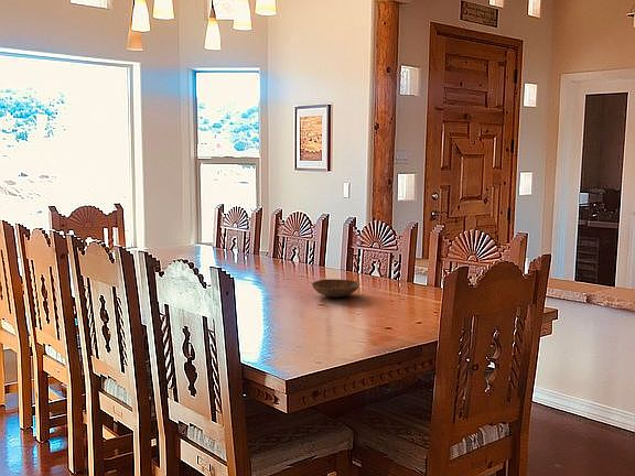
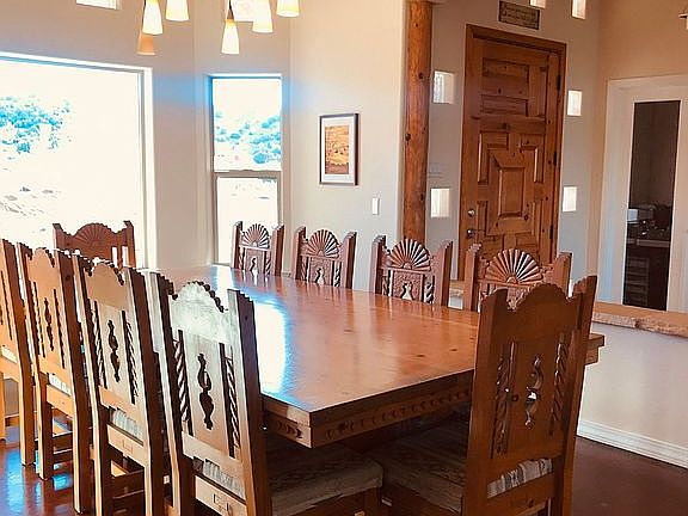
- bowl (335, 289)
